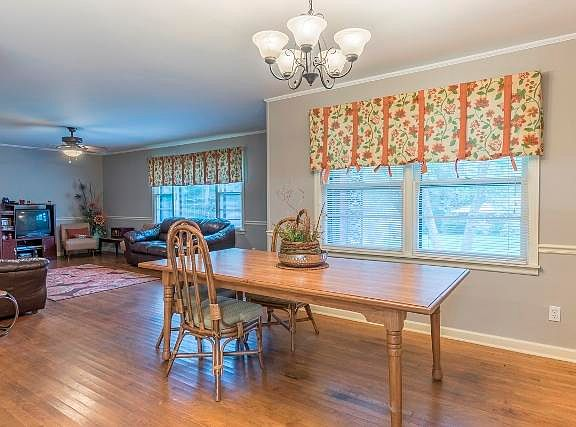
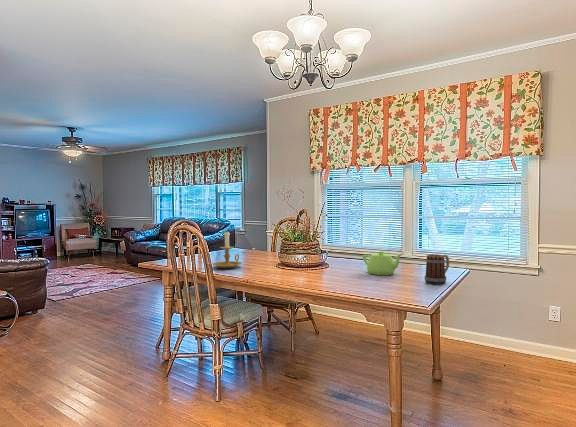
+ candle holder (227, 248)
+ mug (438, 268)
+ teapot (382, 262)
